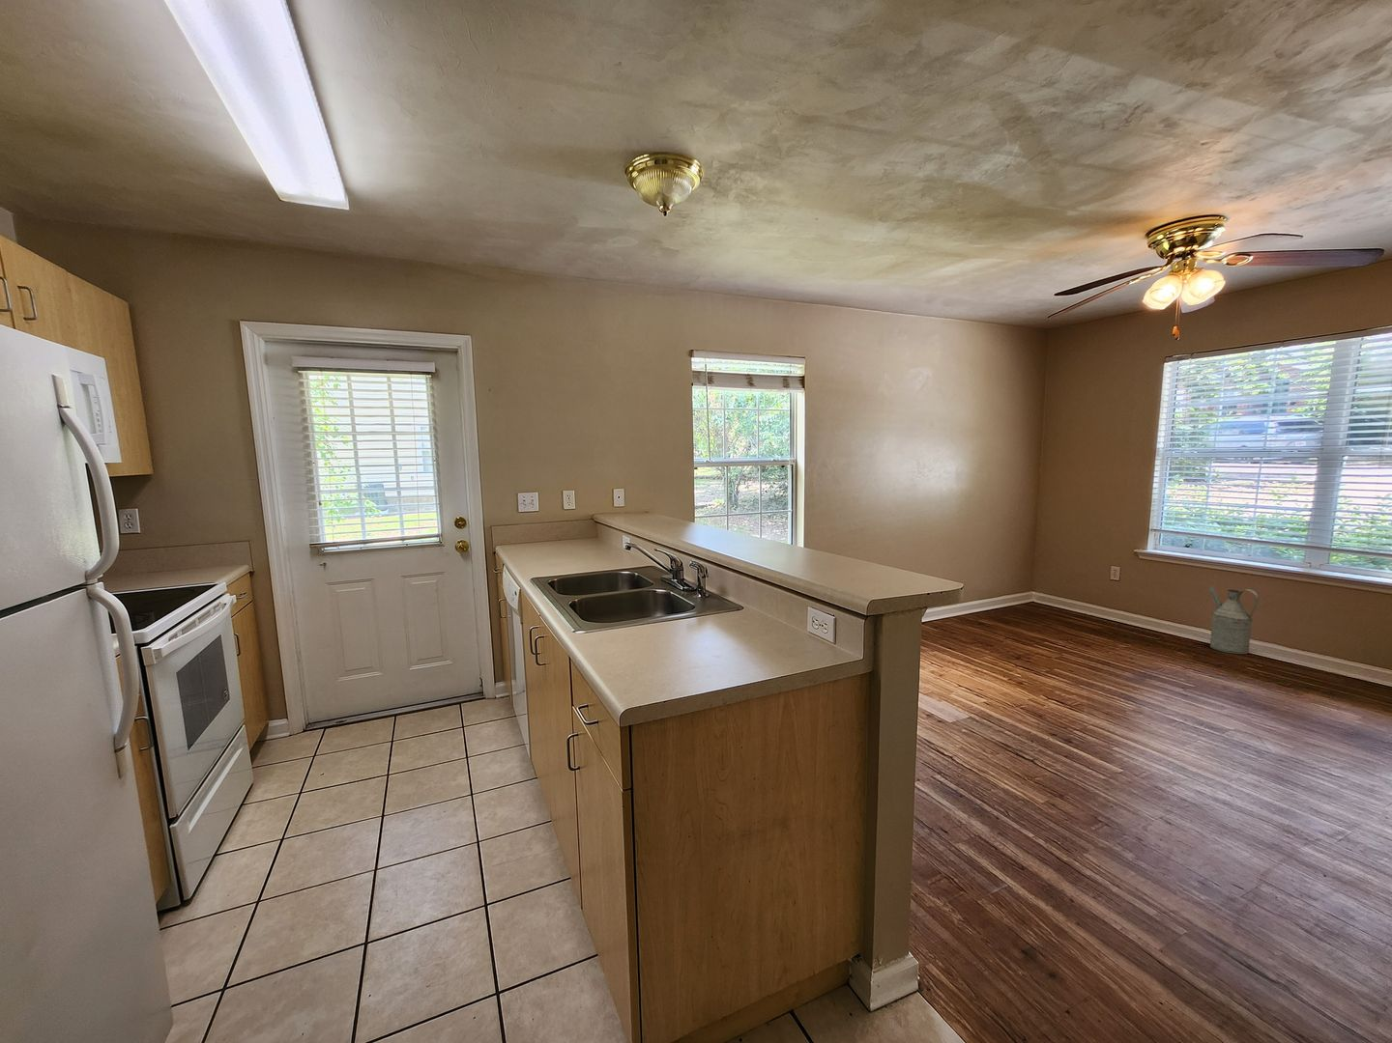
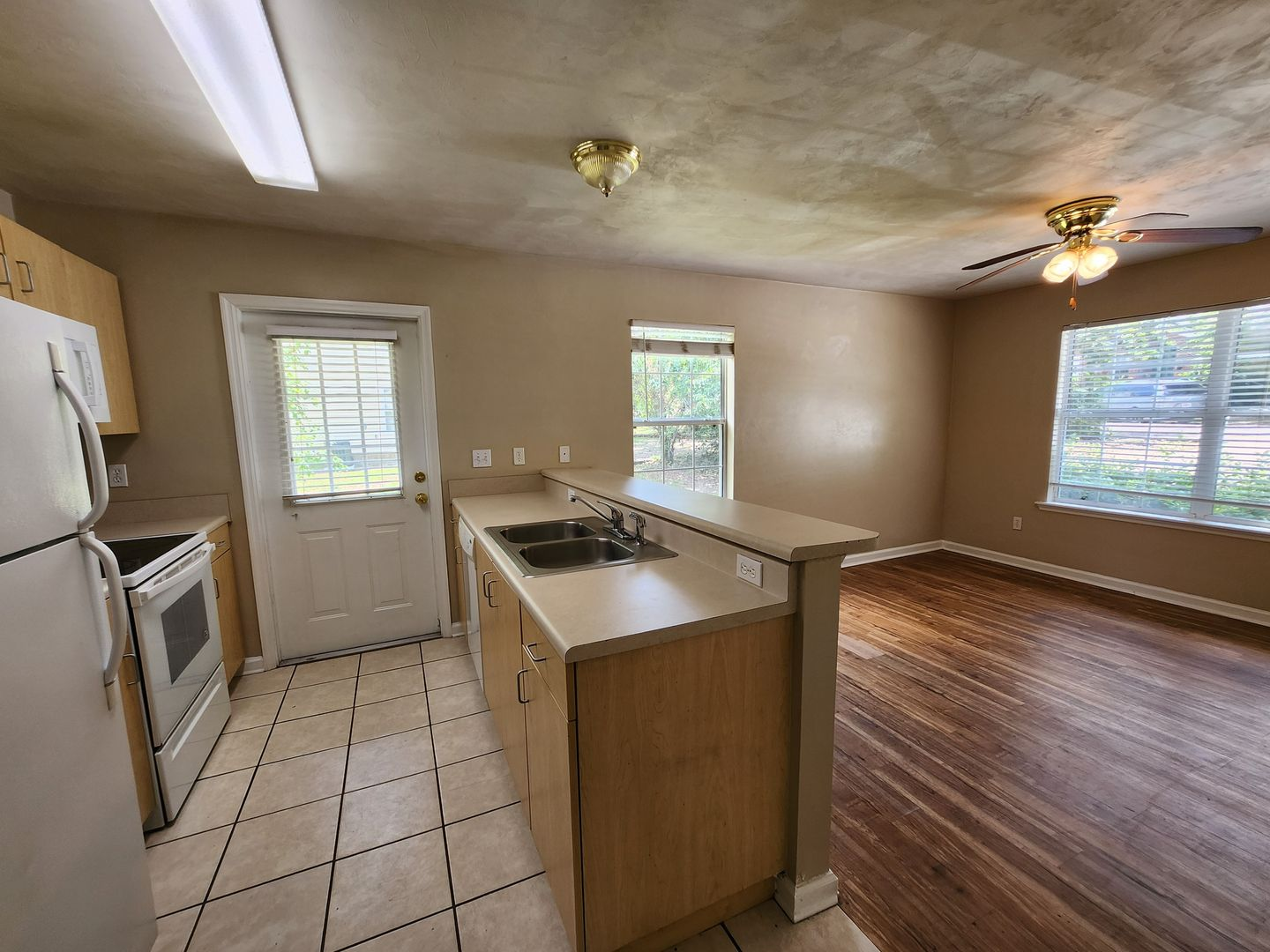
- watering can (1229, 617)
